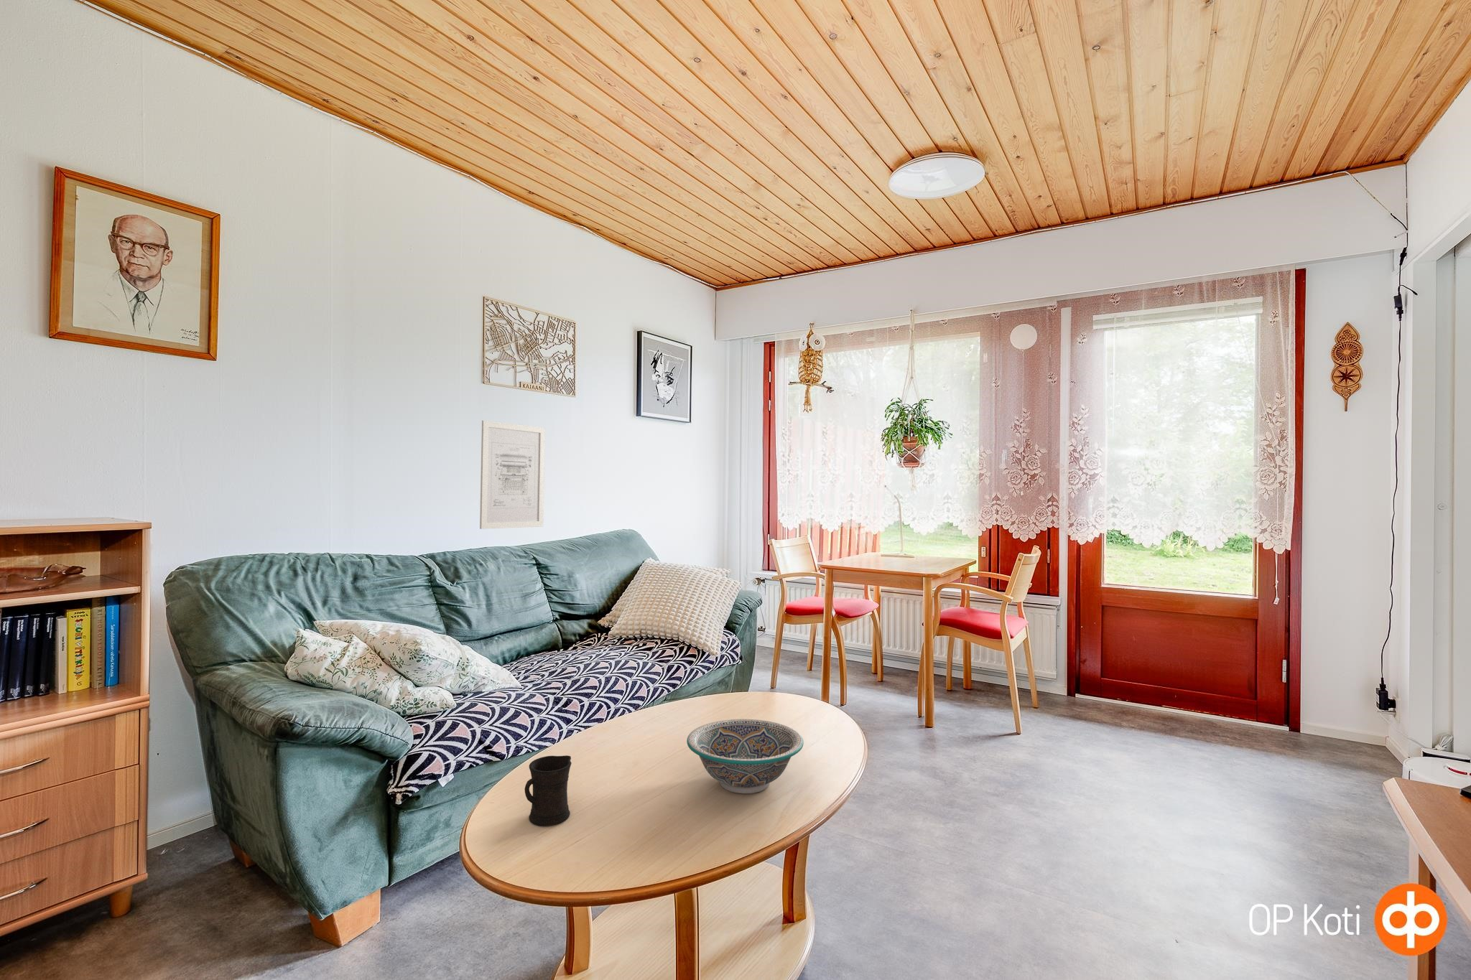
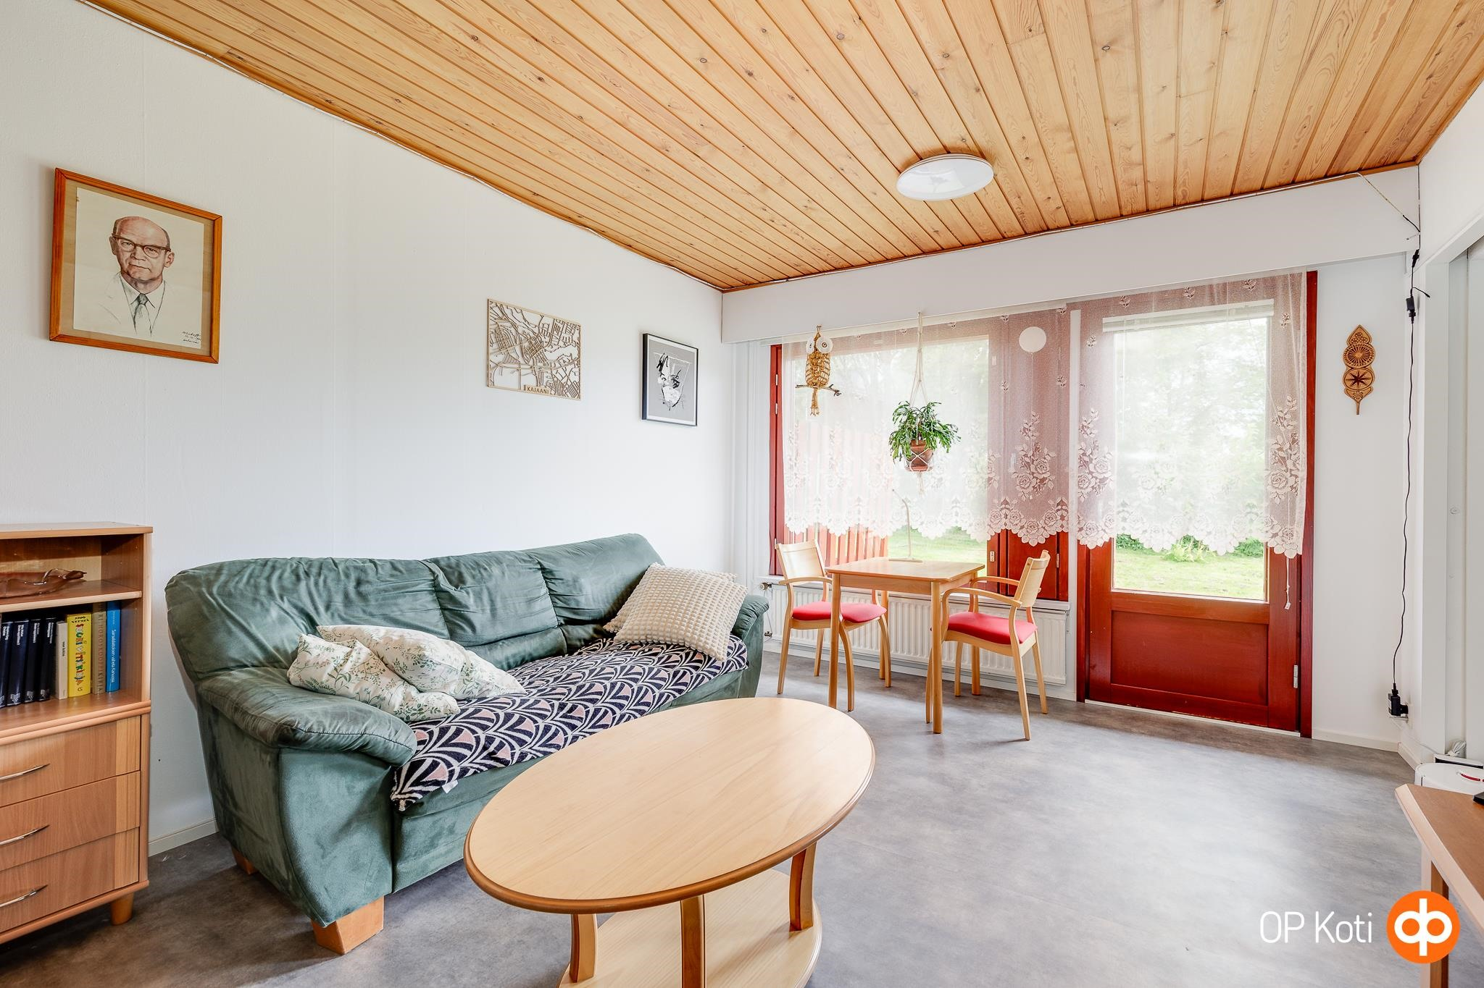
- mug (548, 791)
- wall art (514, 476)
- bowl (744, 760)
